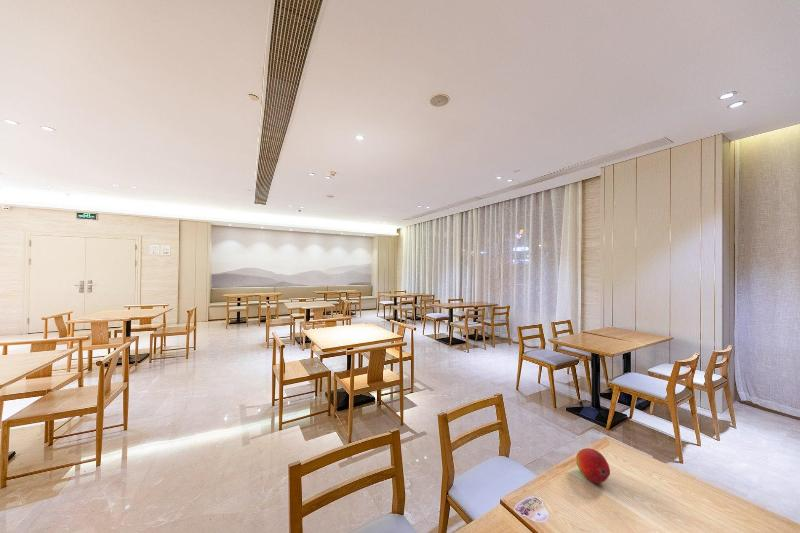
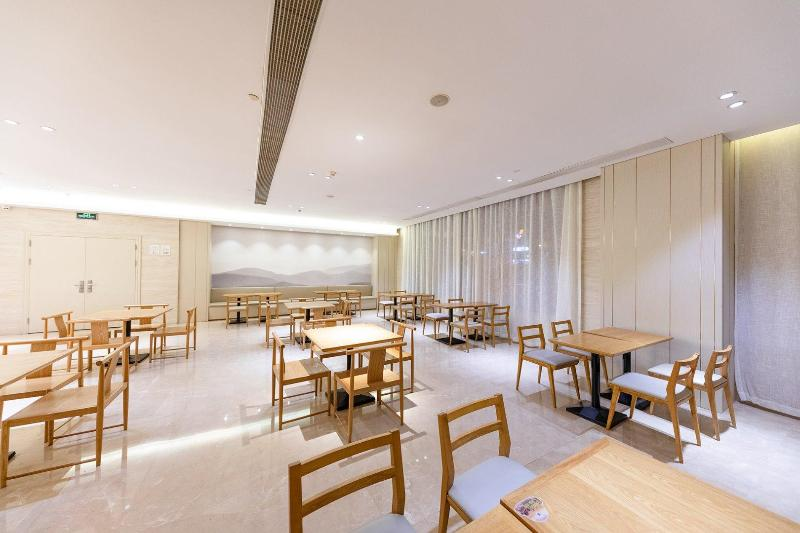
- fruit (591, 463)
